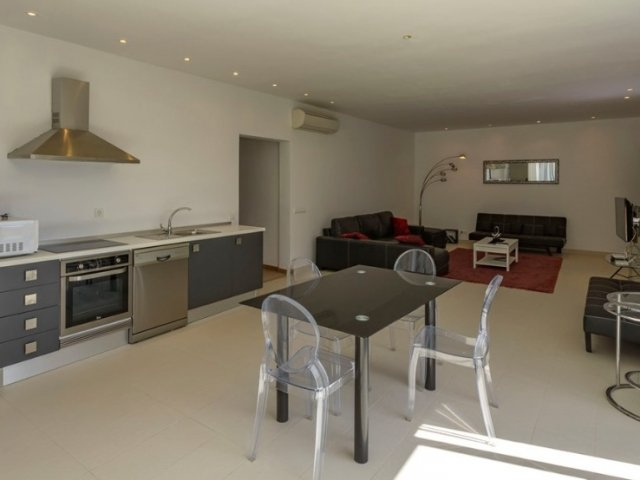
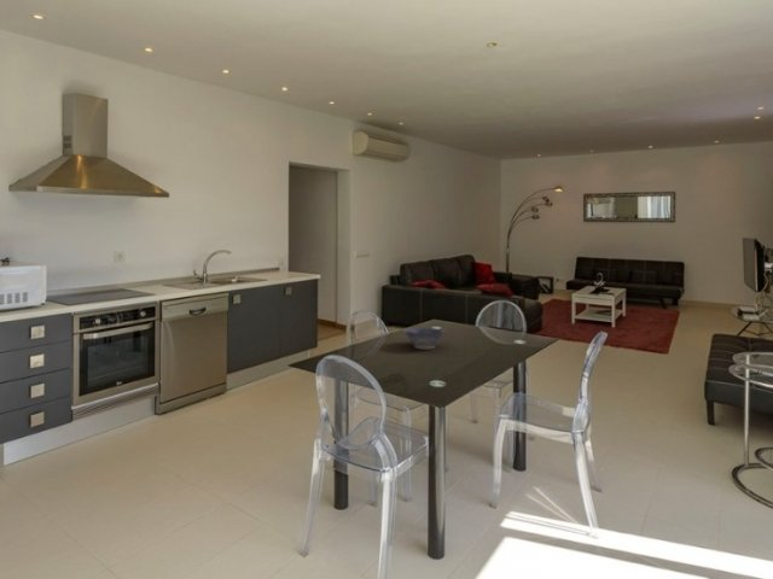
+ decorative bowl (424, 339)
